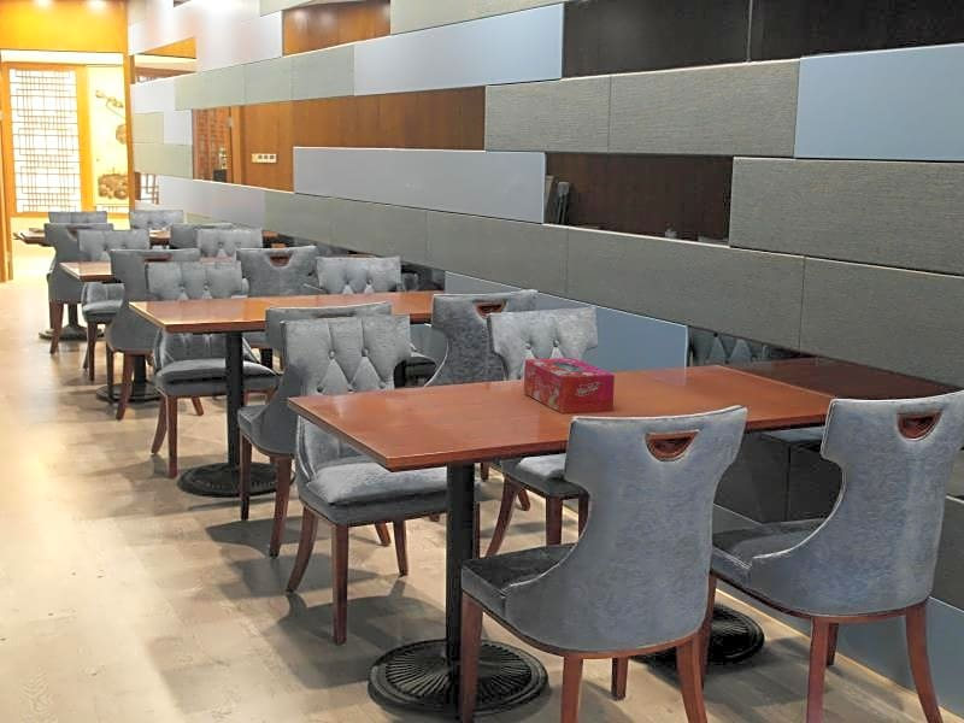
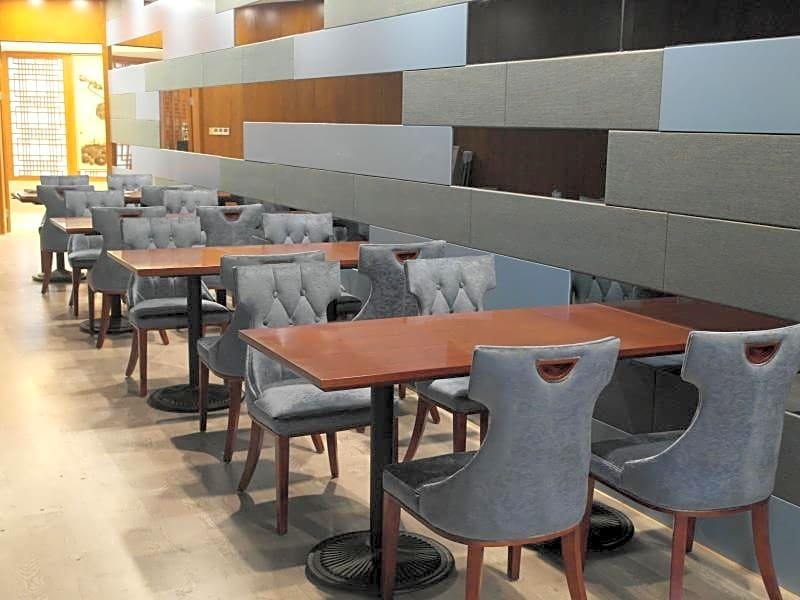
- tissue box (568, 383)
